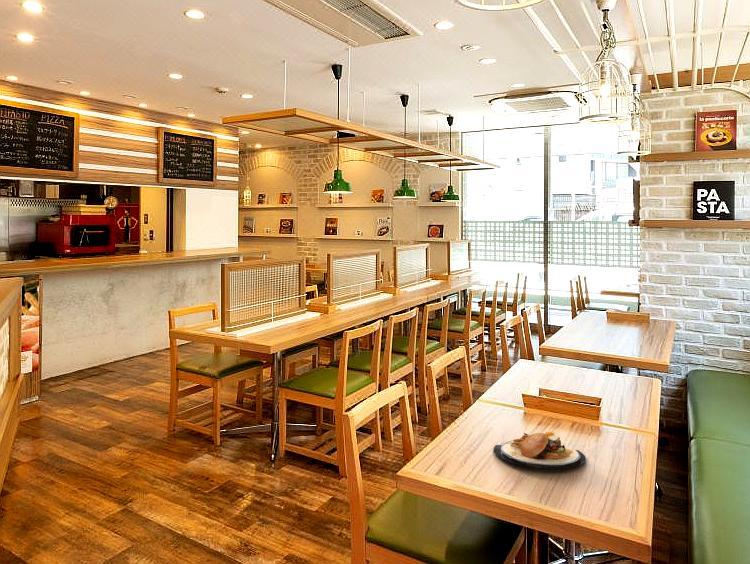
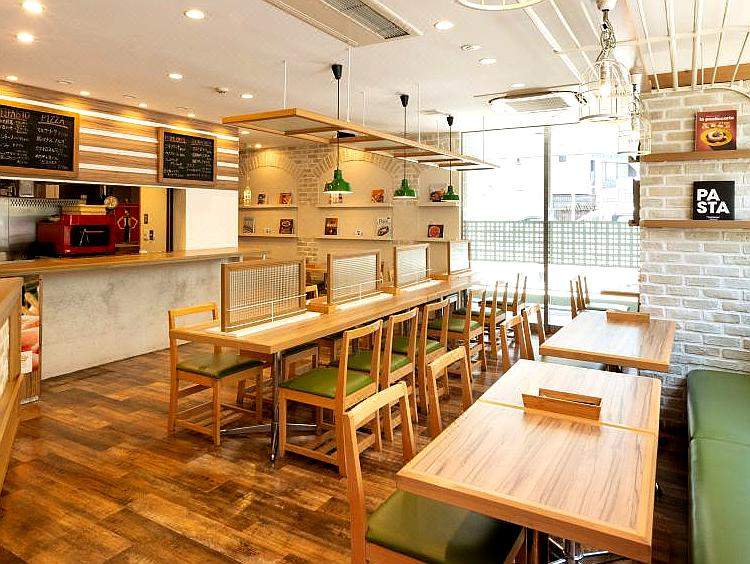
- plate (538, 440)
